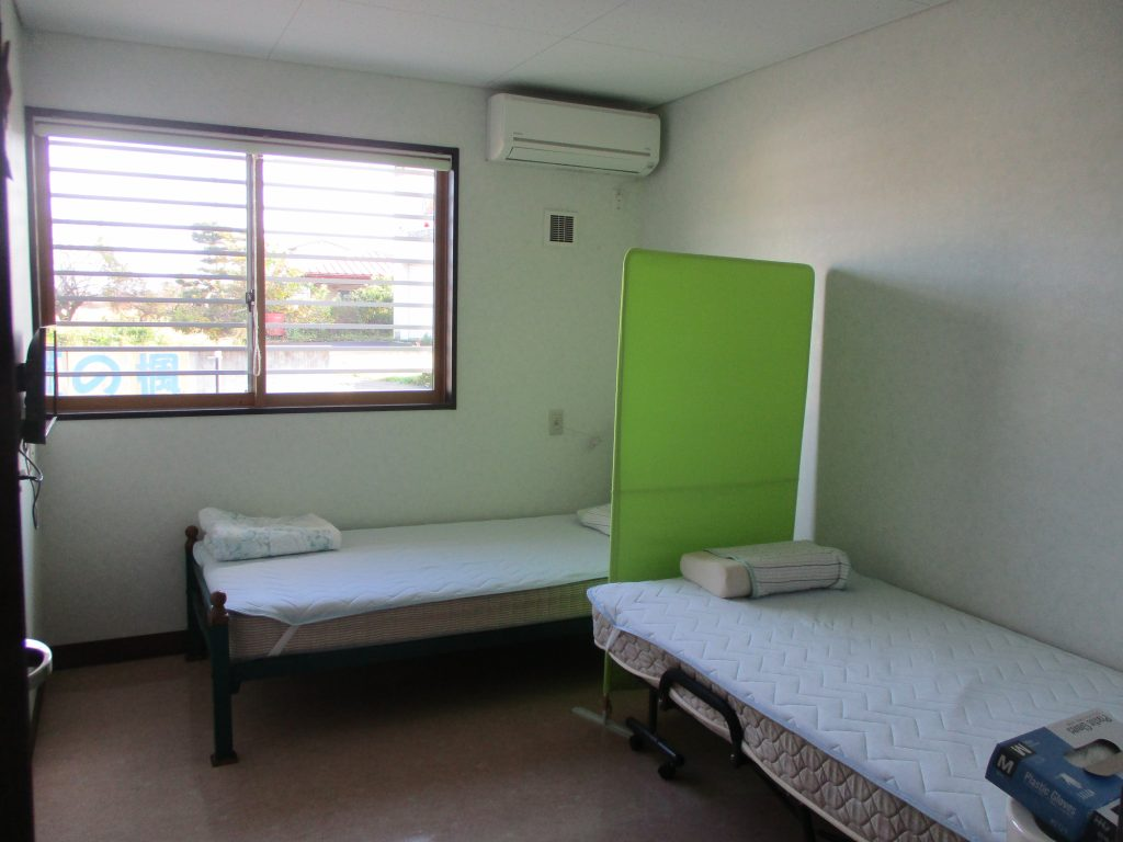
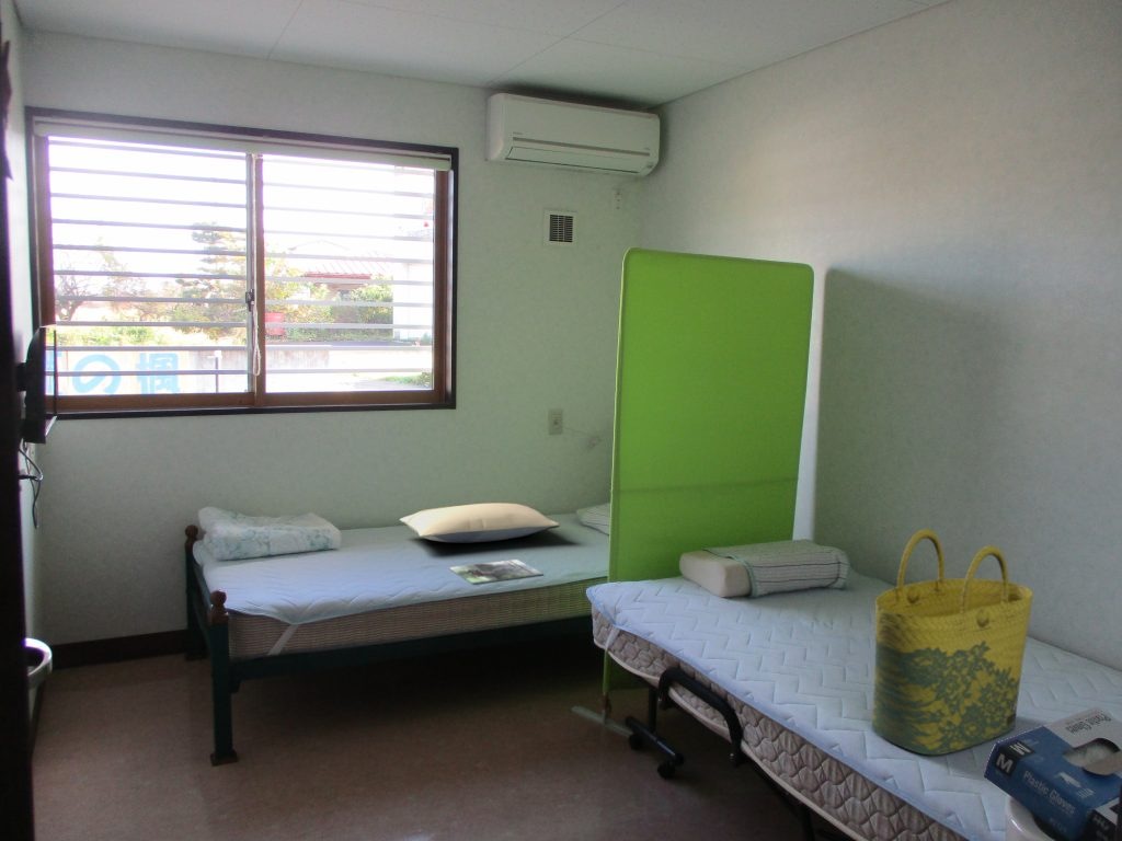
+ tote bag (949, 632)
+ pillow (479, 522)
+ magazine (495, 571)
